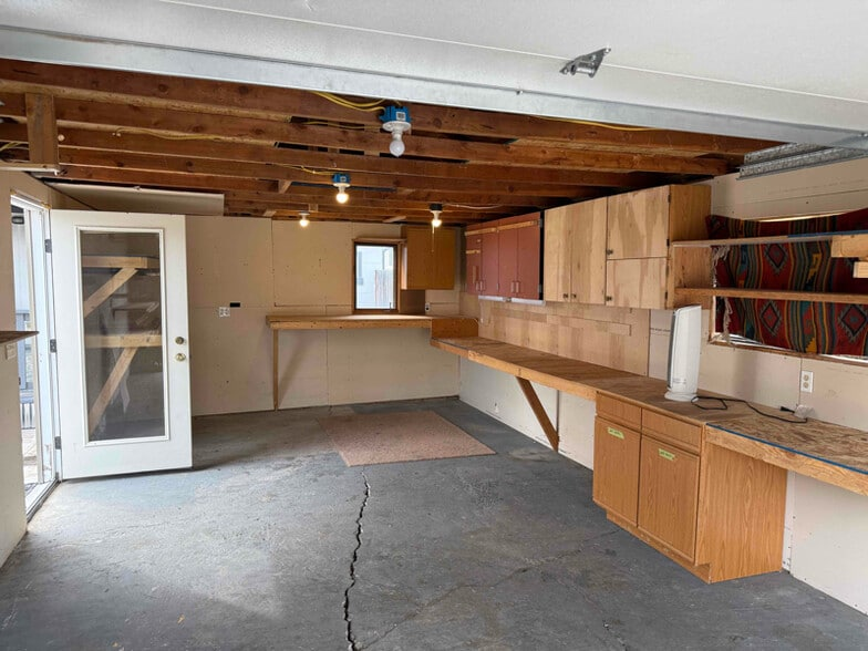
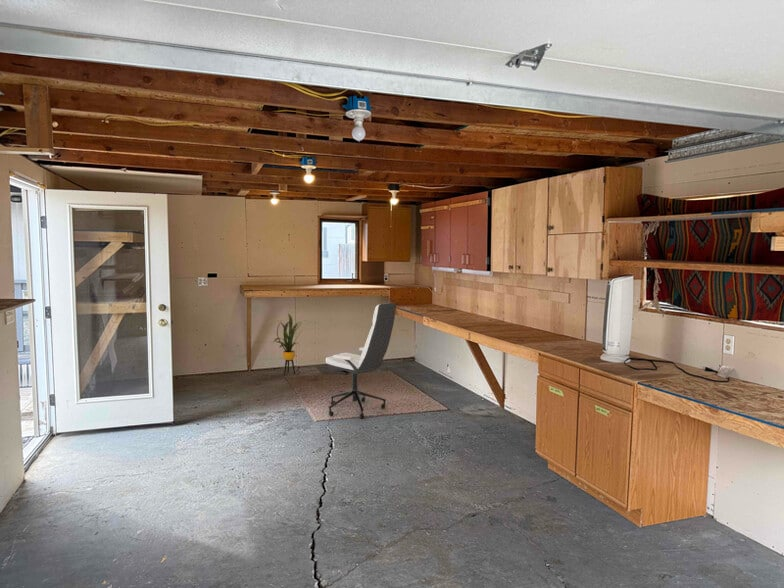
+ house plant (291, 344)
+ office chair (358, 356)
